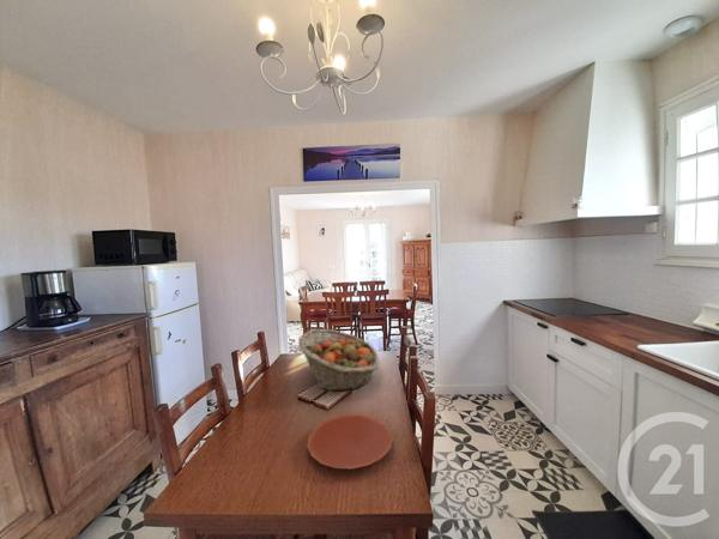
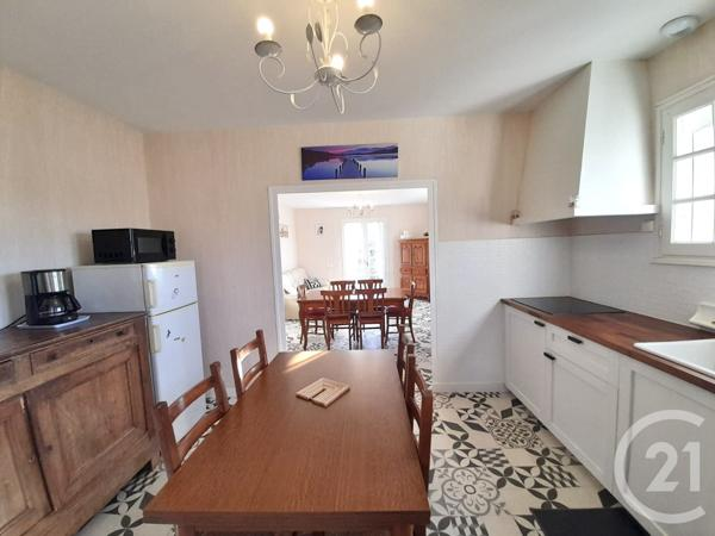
- plate (350, 441)
- fruit basket (339, 355)
